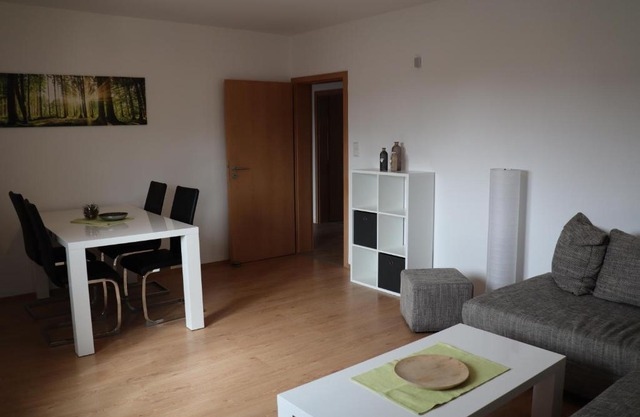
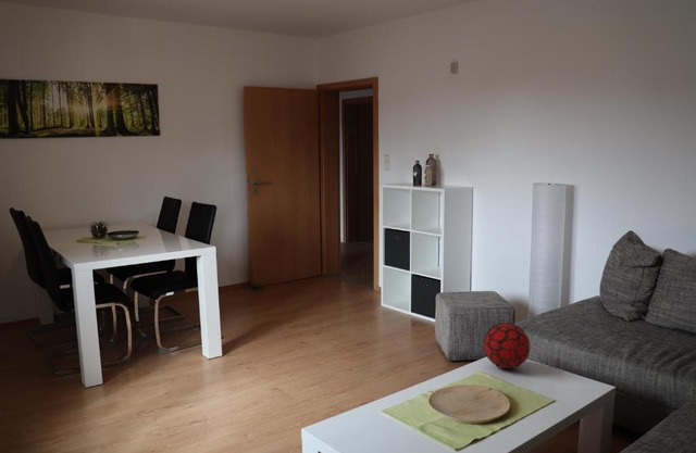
+ decorative orb (506, 345)
